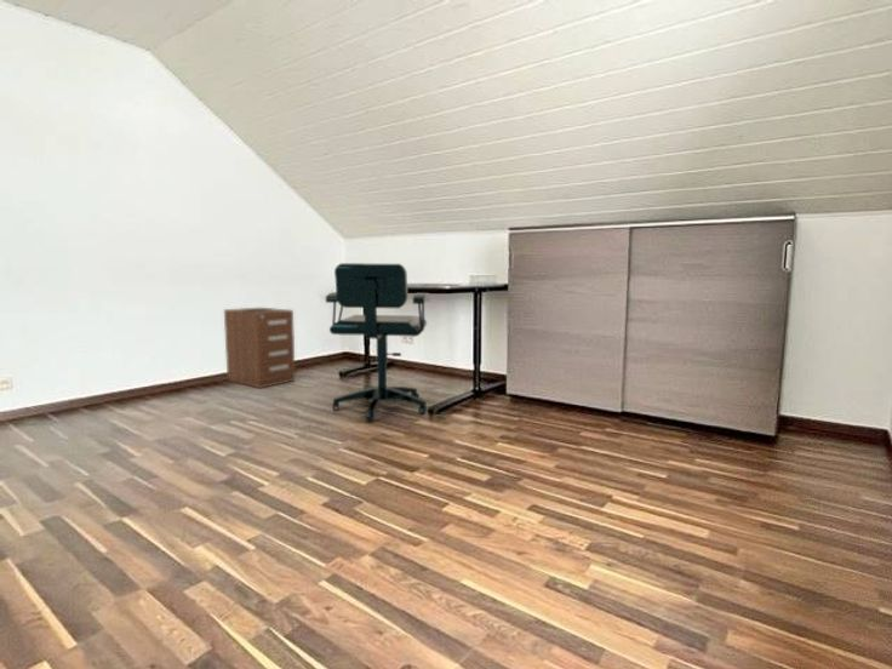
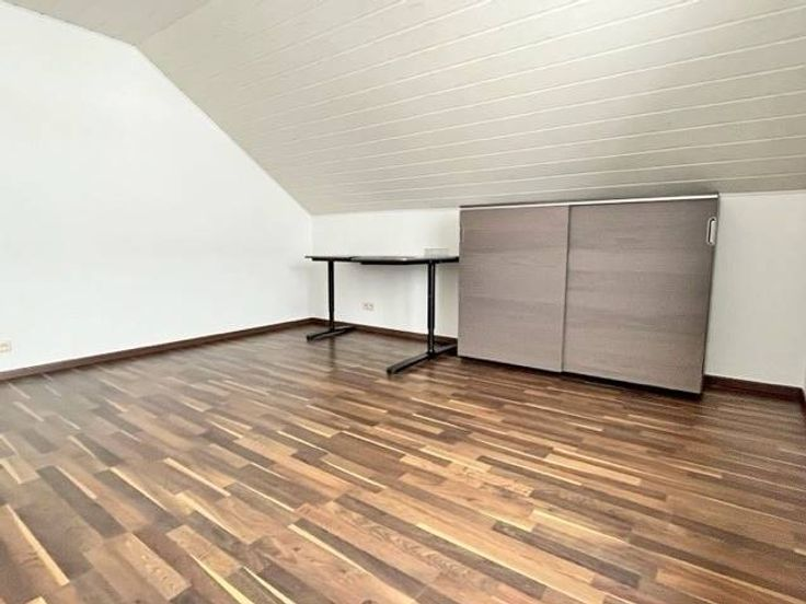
- filing cabinet (261, 345)
- office chair (379, 337)
